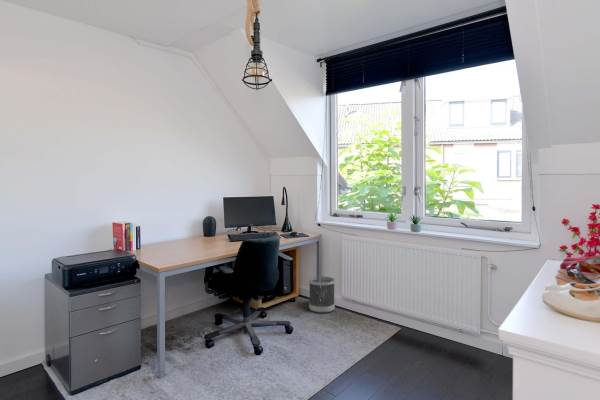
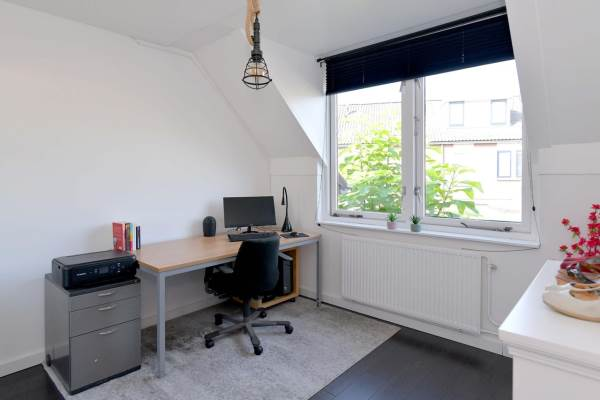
- wastebasket (321, 293)
